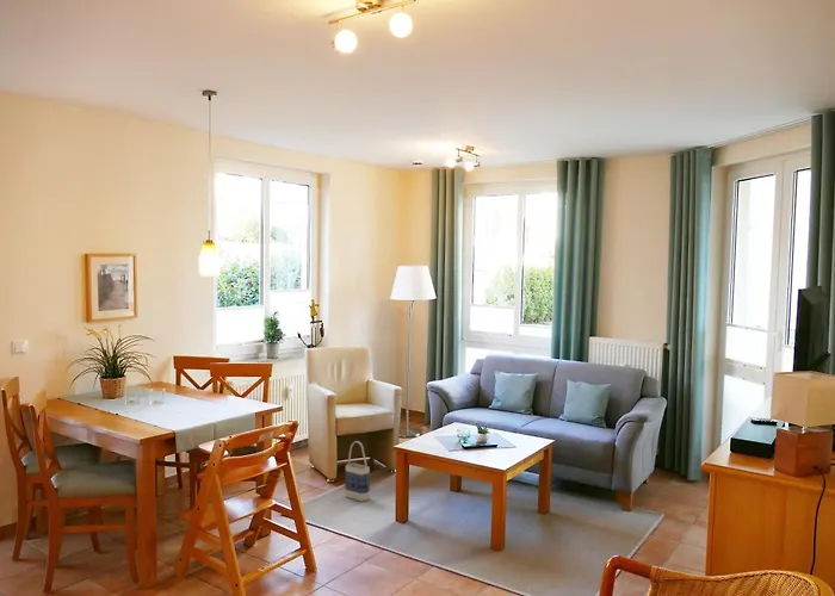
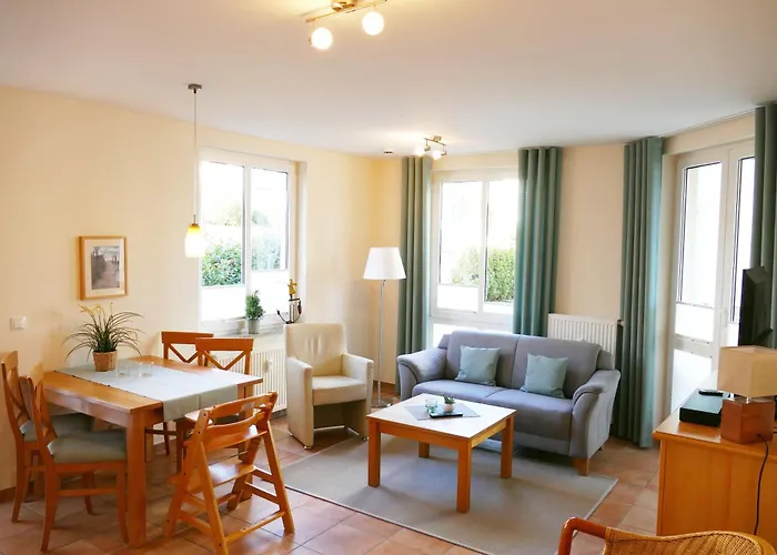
- bag (357, 468)
